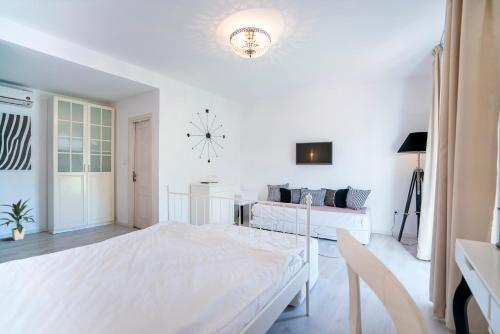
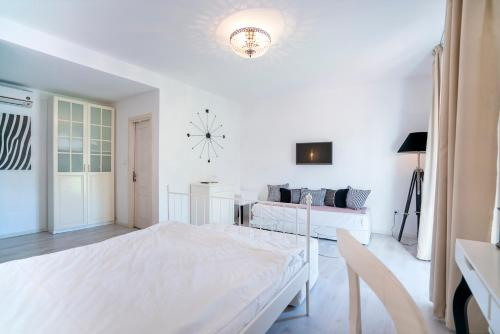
- indoor plant (17, 219)
